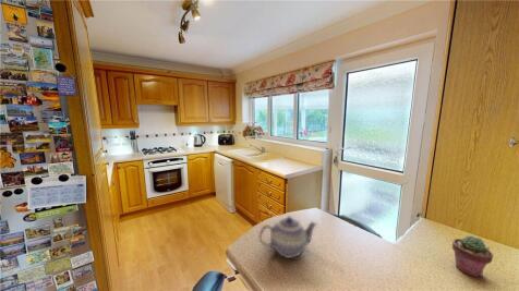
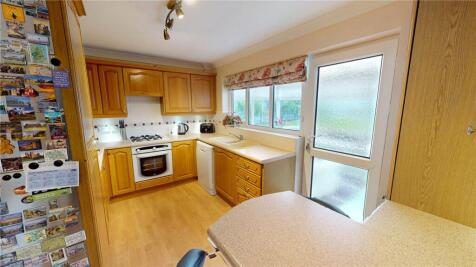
- teapot (288, 233)
- potted succulent (470, 254)
